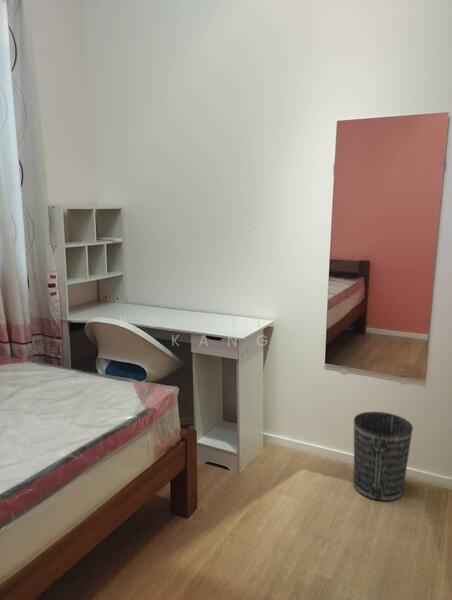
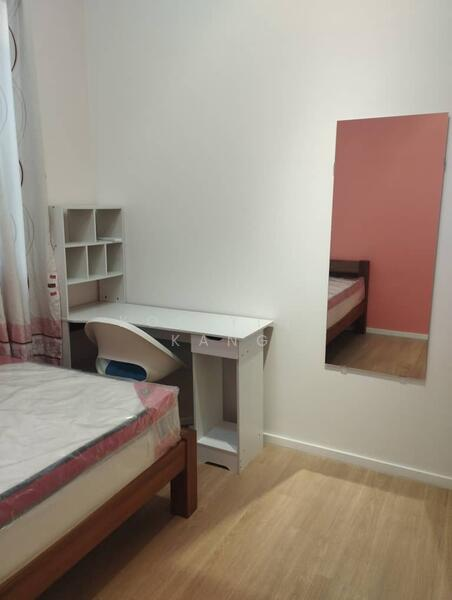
- wastebasket (380, 455)
